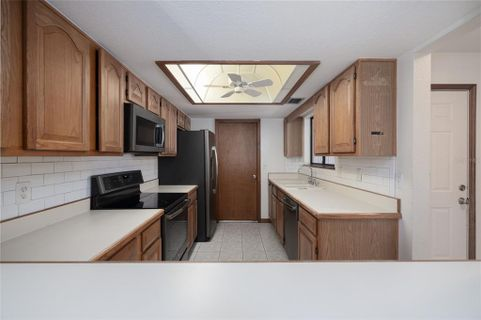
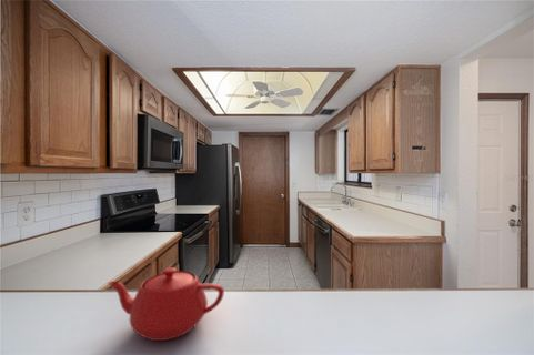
+ teapot (165, 296)
